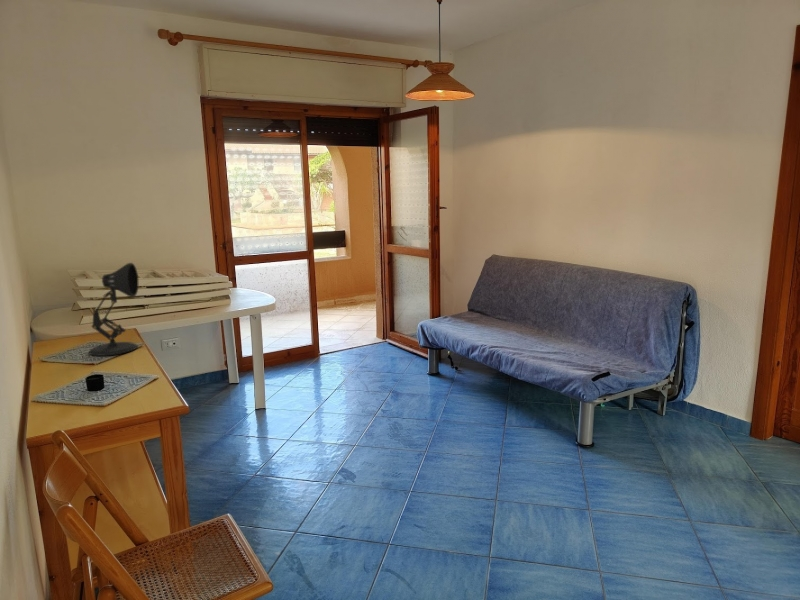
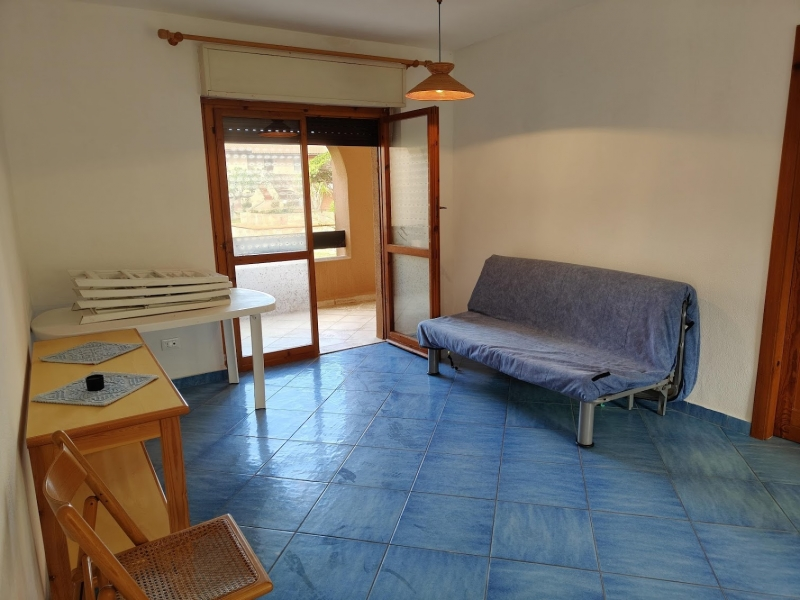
- desk lamp (110, 307)
